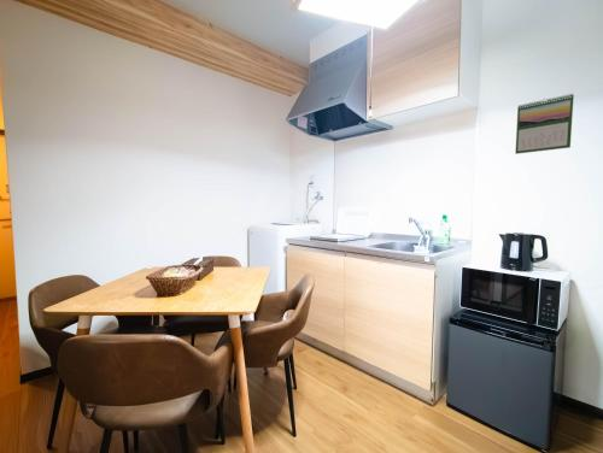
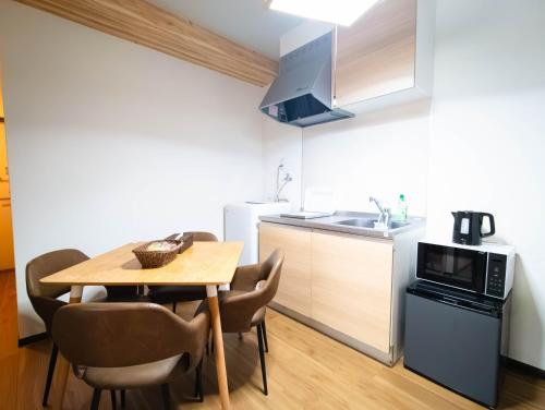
- calendar (543, 124)
